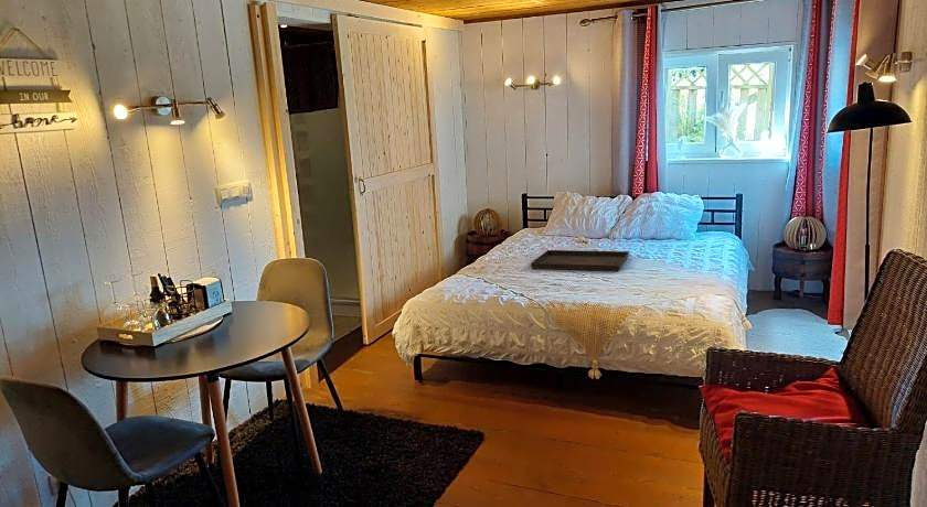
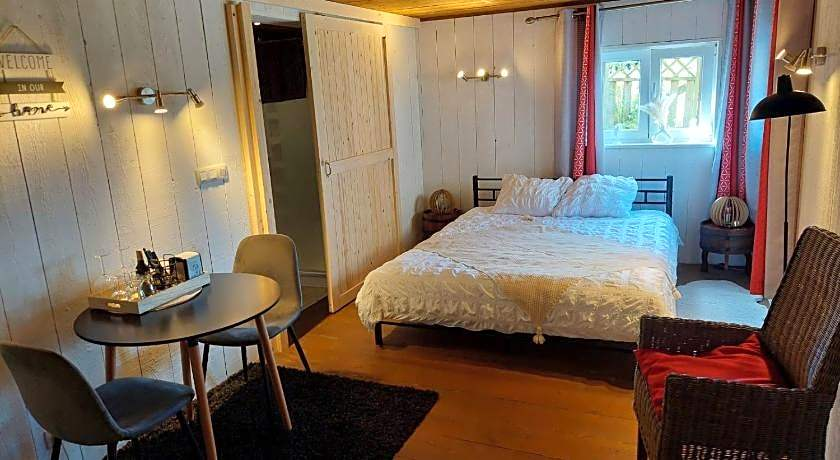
- serving tray (580, 259)
